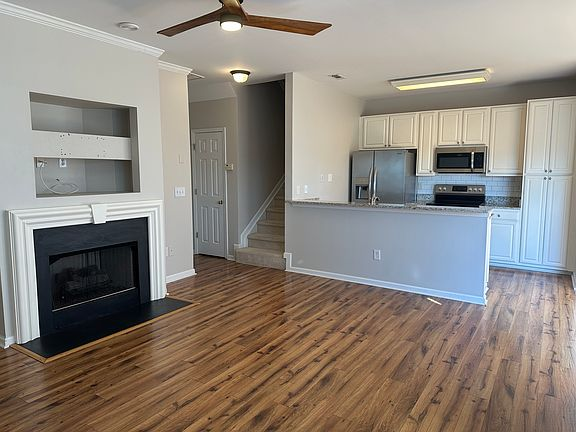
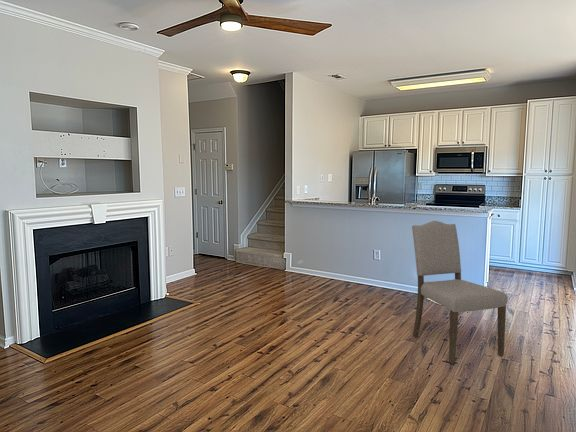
+ chair (453, 284)
